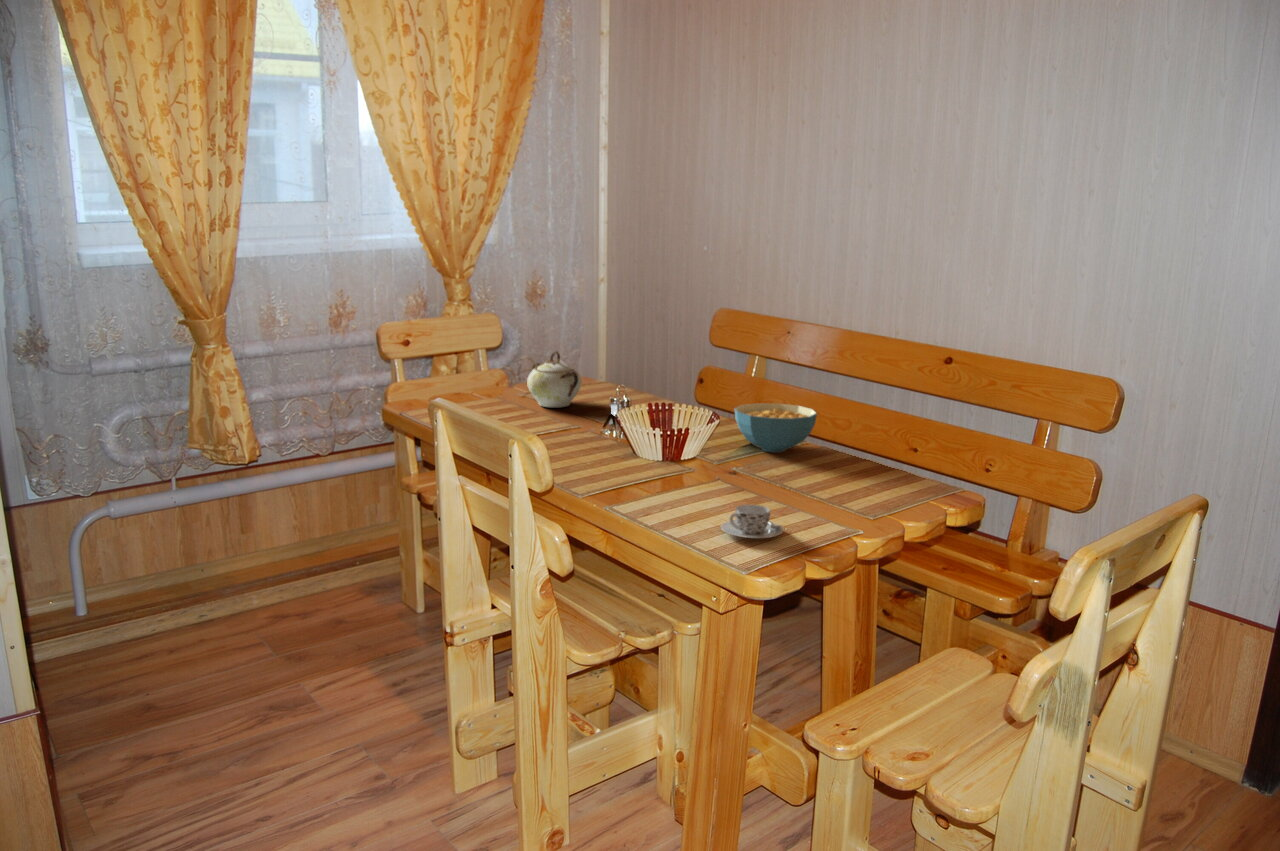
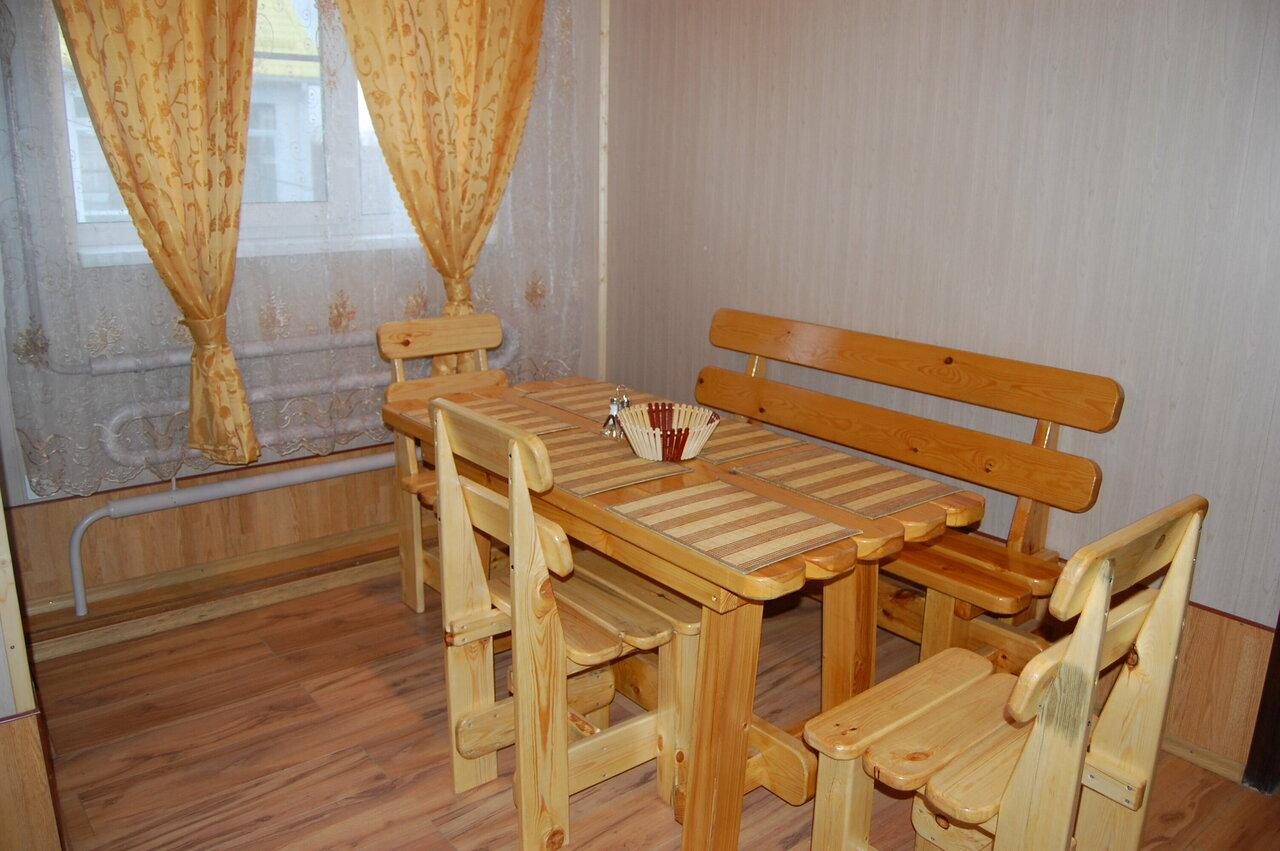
- cereal bowl (774, 430)
- teacup (752, 520)
- sugar bowl (554, 378)
